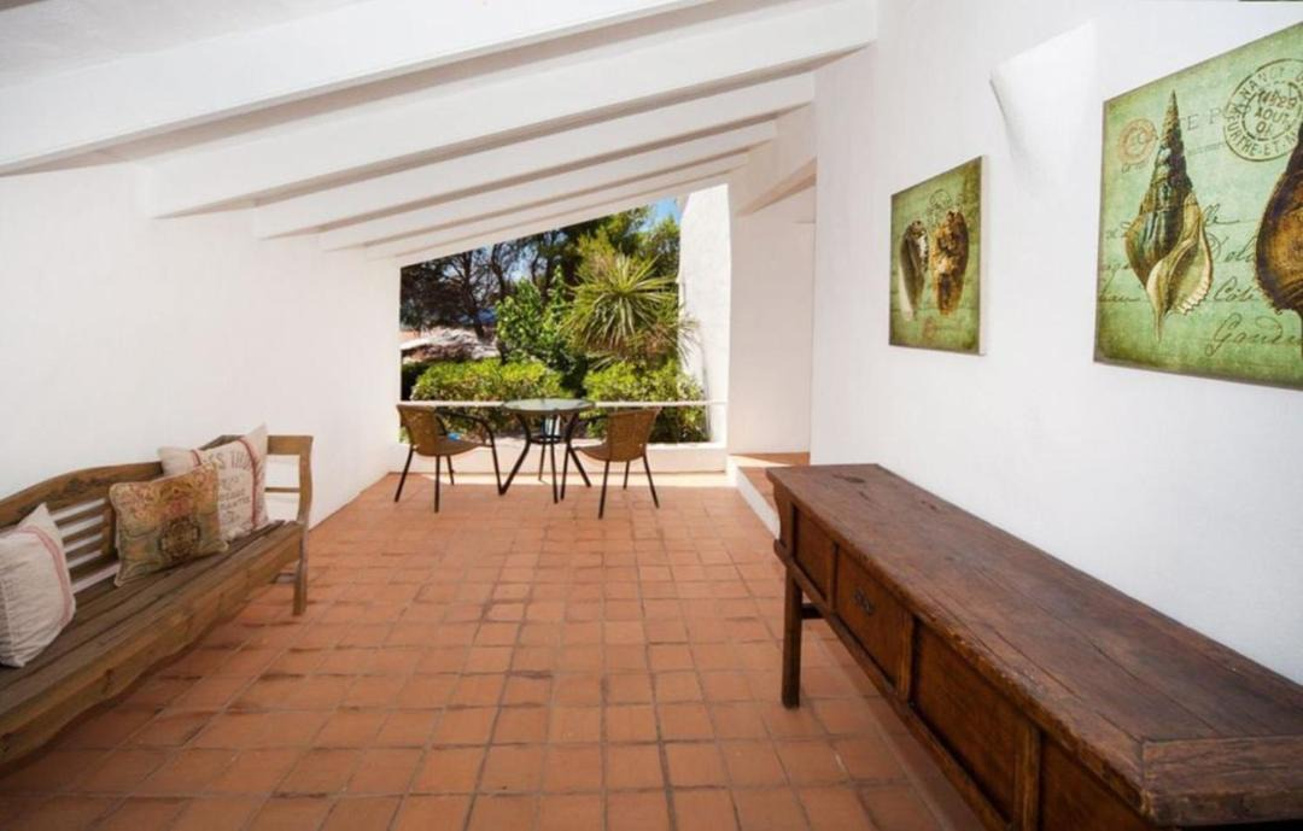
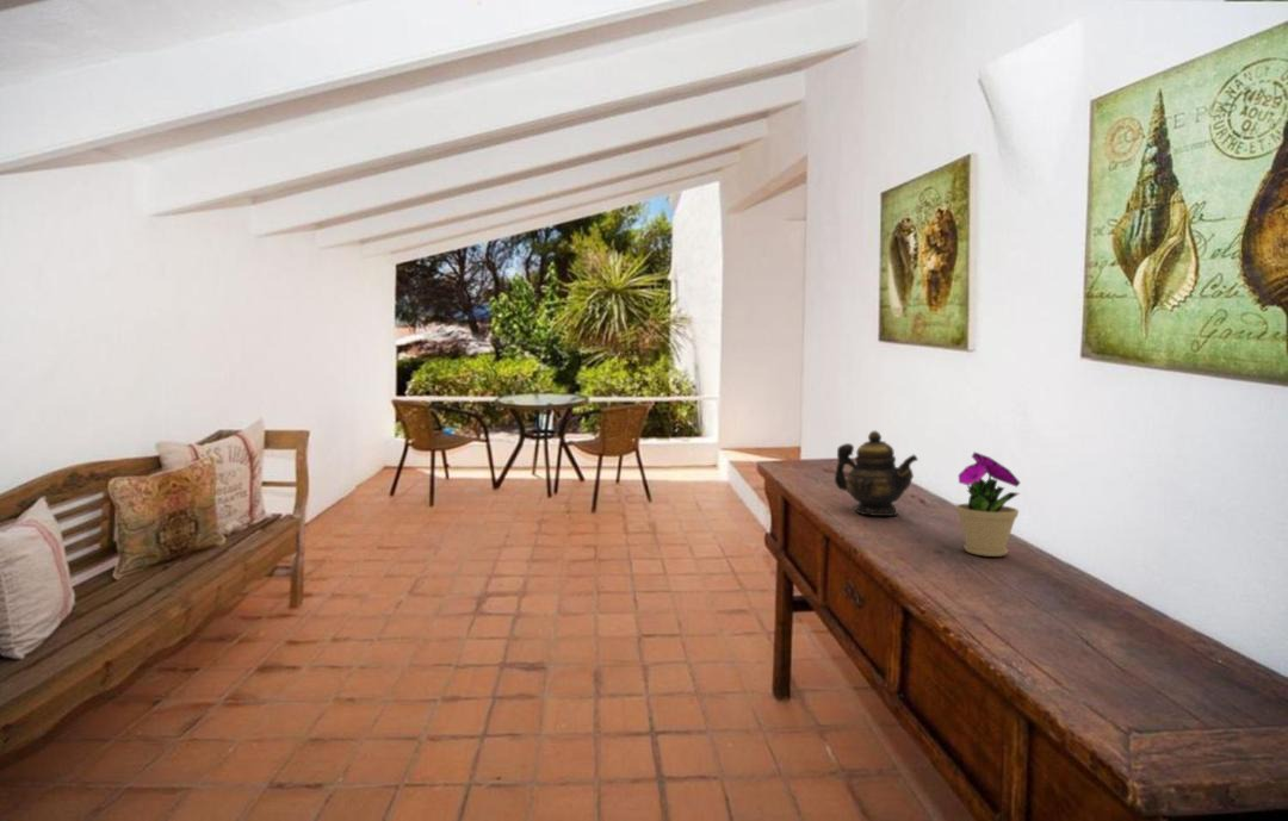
+ teapot (874, 471)
+ flower pot (986, 502)
